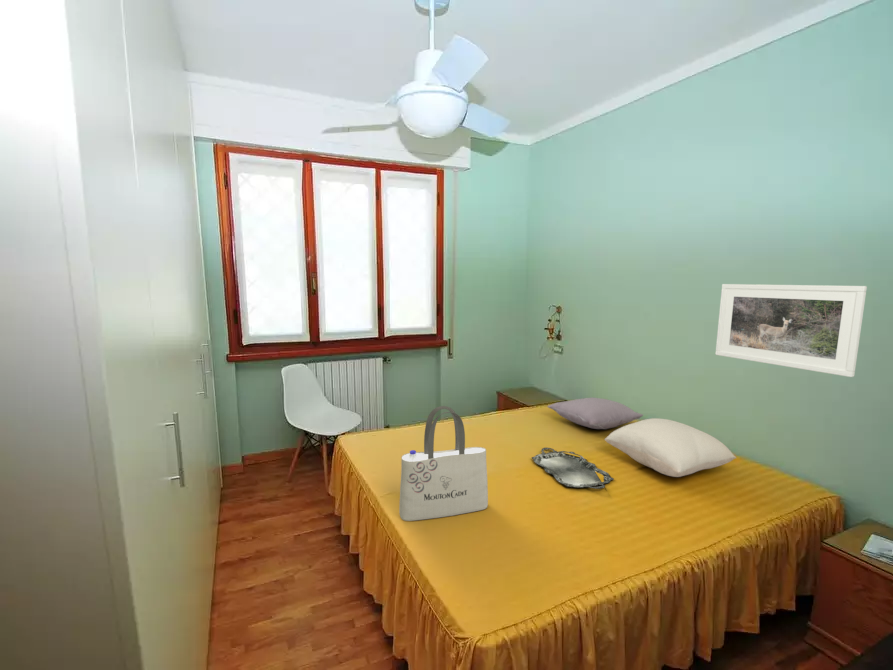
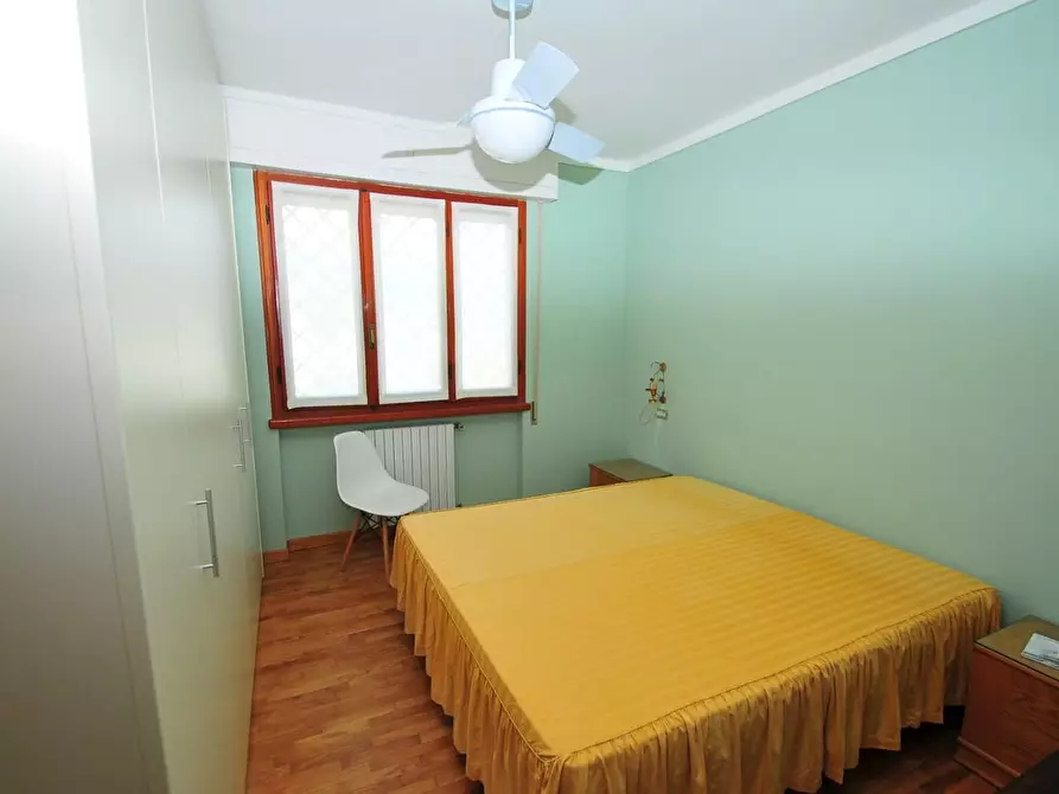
- pillow (668, 445)
- tote bag (445, 460)
- pillow (593, 411)
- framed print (780, 325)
- serving tray (570, 467)
